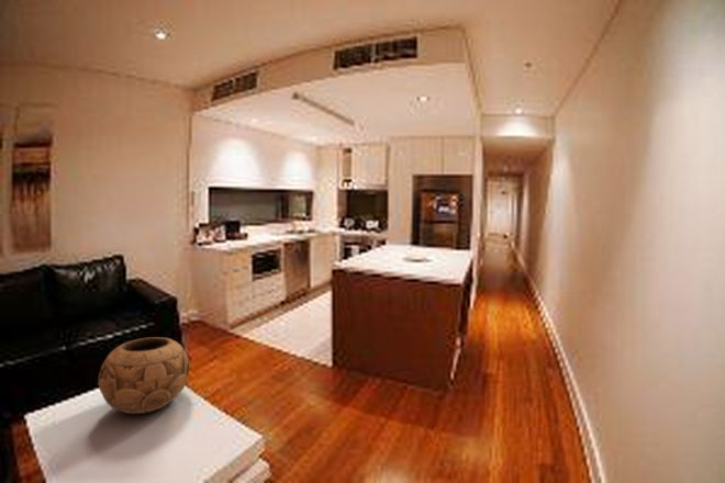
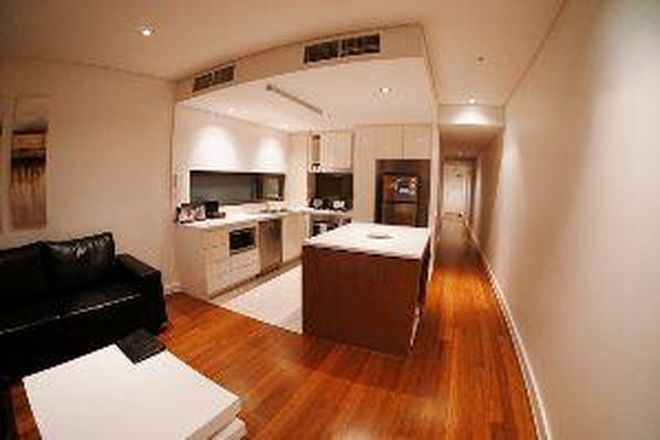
- decorative bowl (146, 373)
